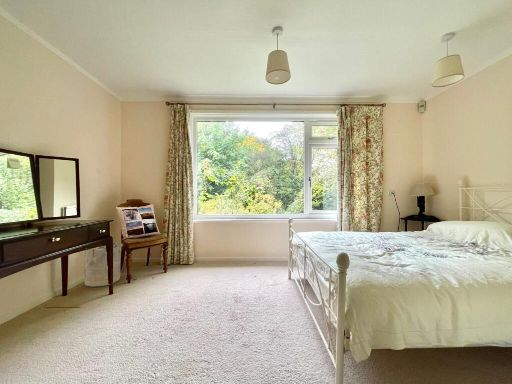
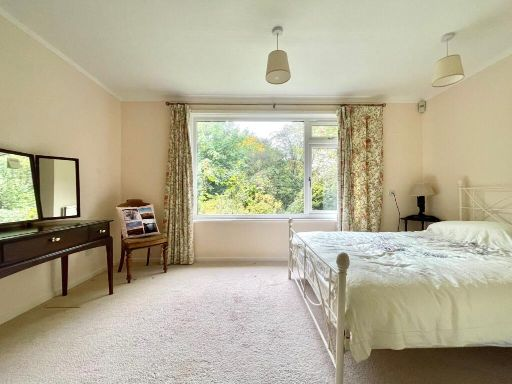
- laundry hamper (101, 262)
